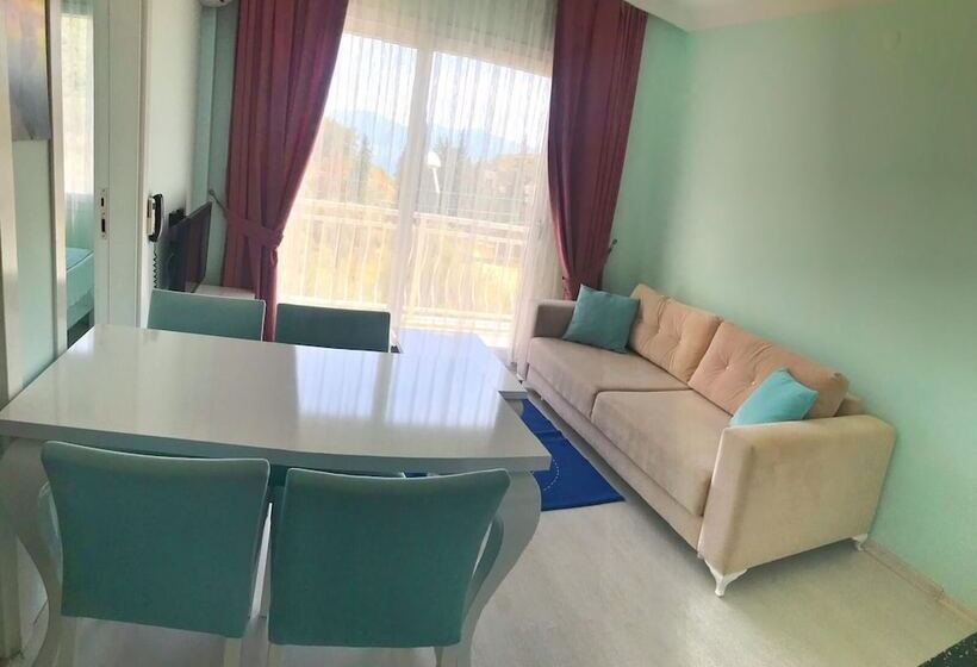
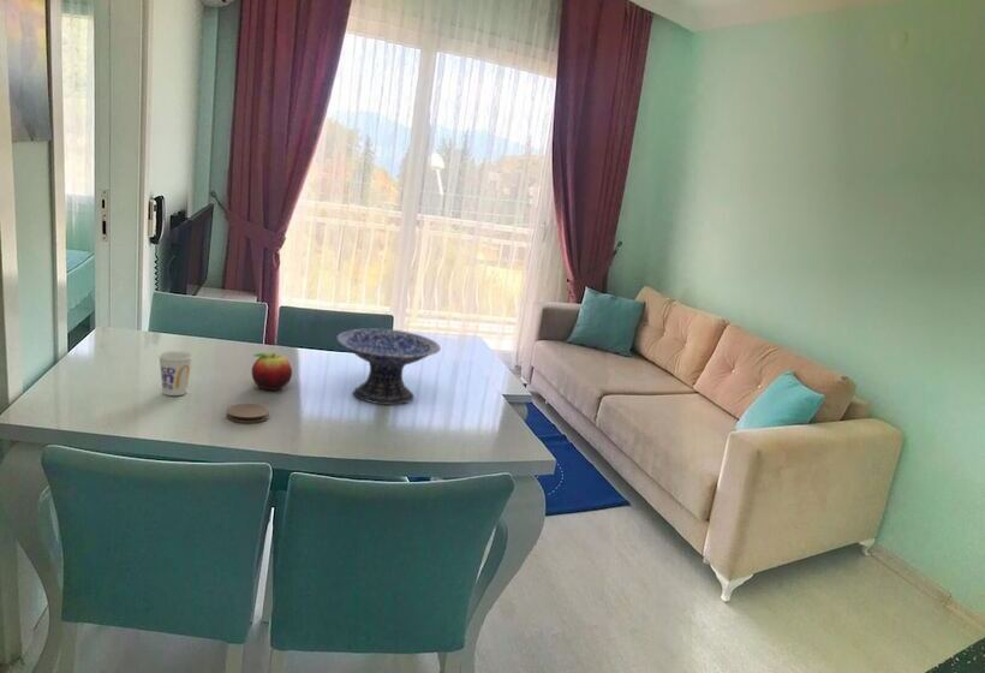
+ cup (174, 374)
+ fruit (271, 369)
+ coaster (247, 412)
+ decorative bowl (386, 368)
